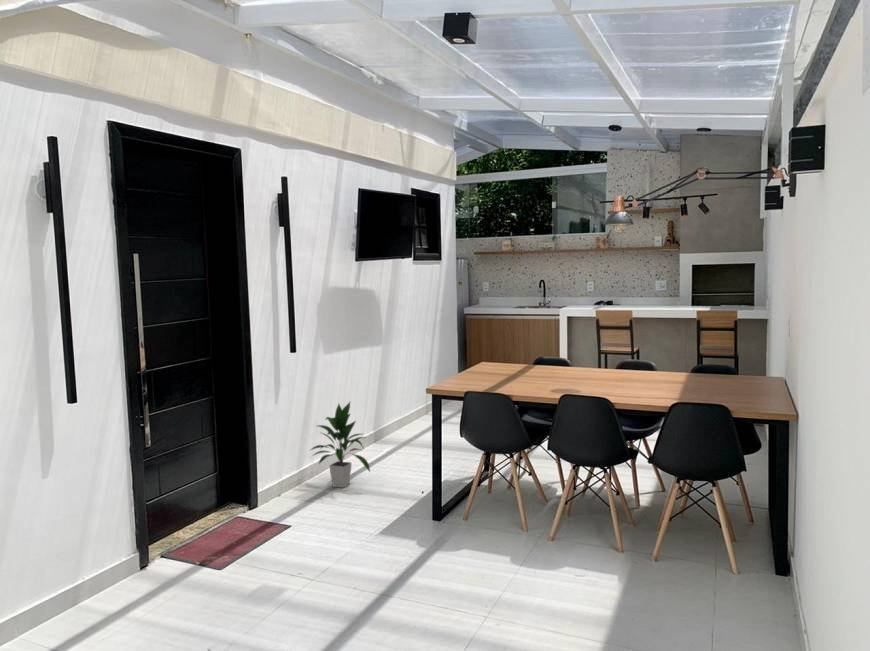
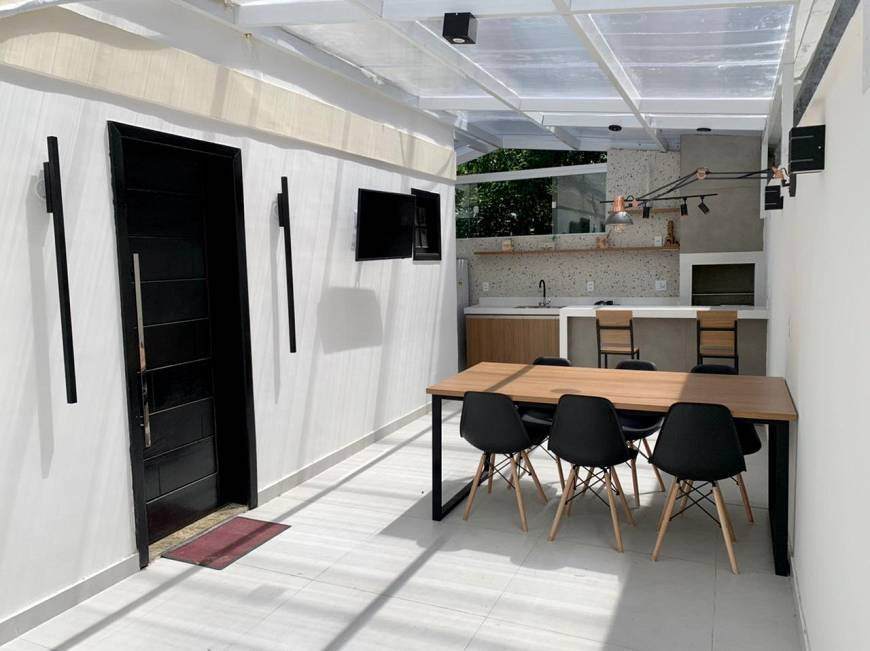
- indoor plant (341, 445)
